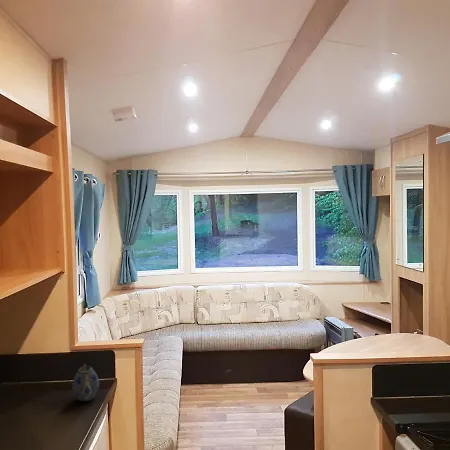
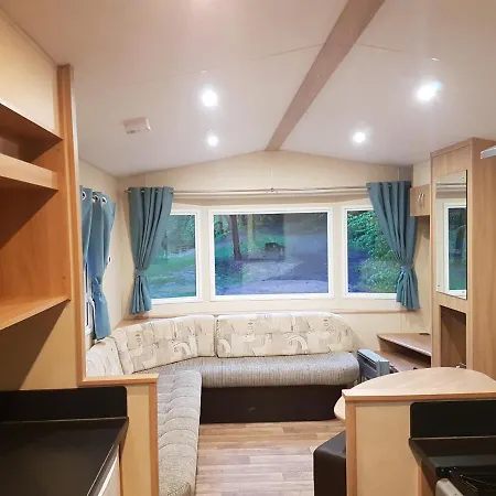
- teapot (86, 382)
